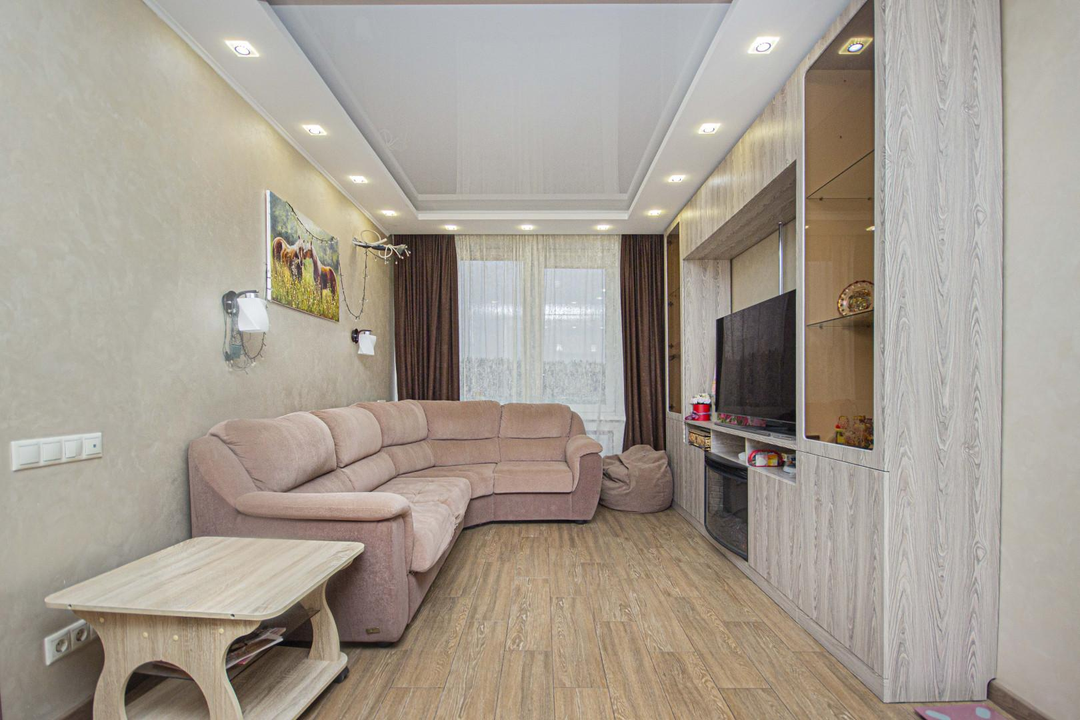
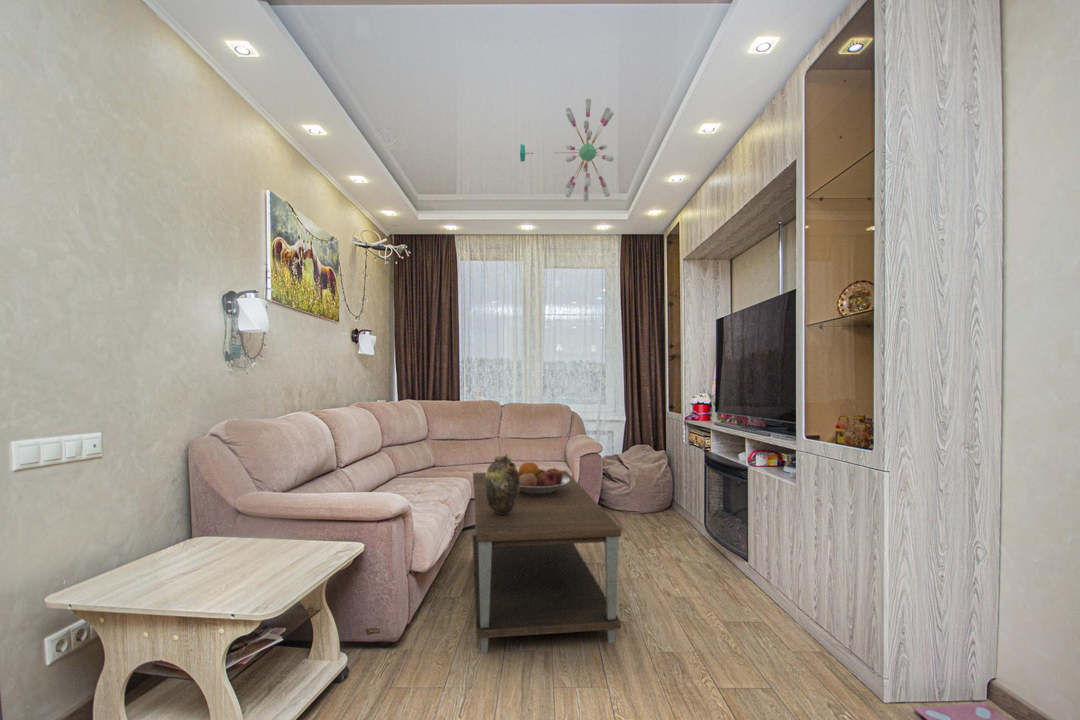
+ coffee table (531, 542)
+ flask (502, 482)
+ chandelier (565, 152)
+ fruit bowl (536, 476)
